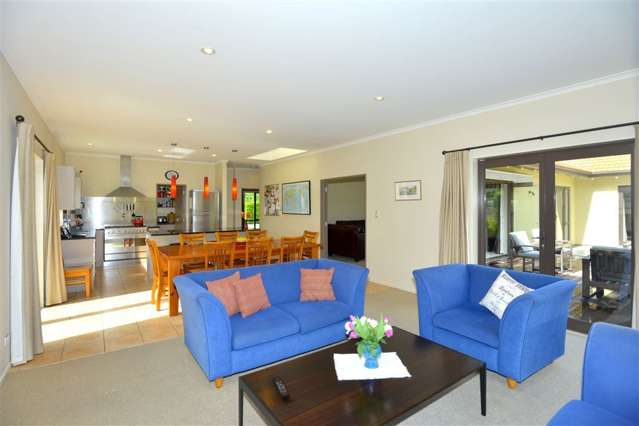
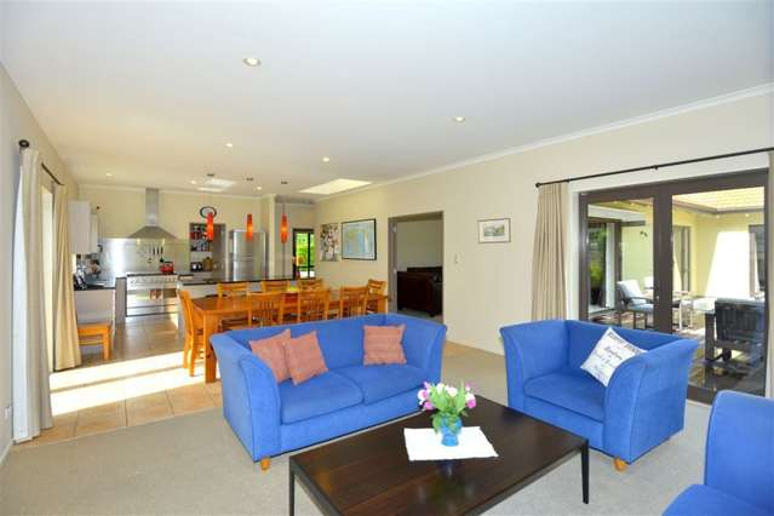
- remote control (280, 386)
